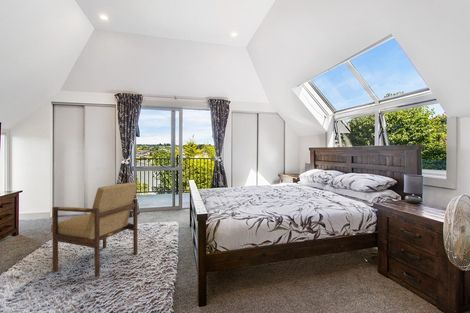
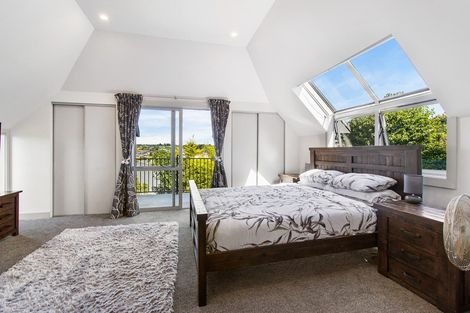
- armchair (98, 222)
